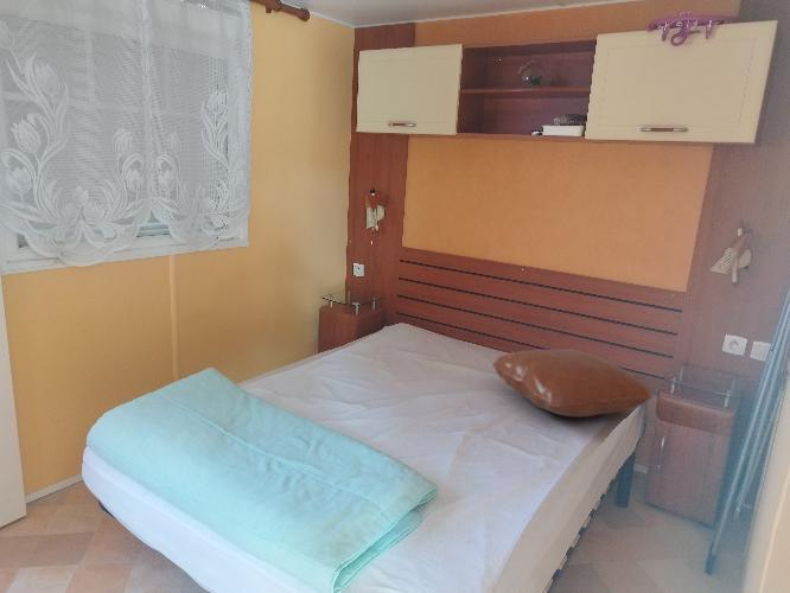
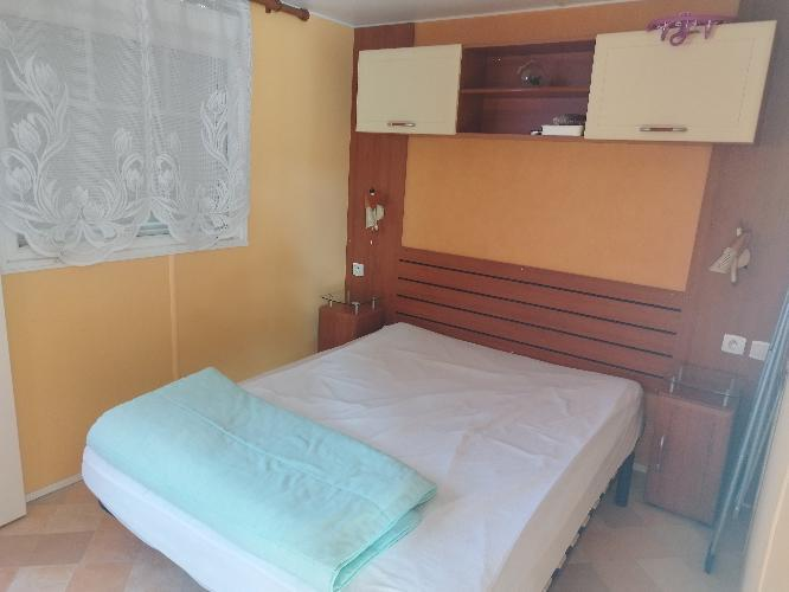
- pillow (567, 380)
